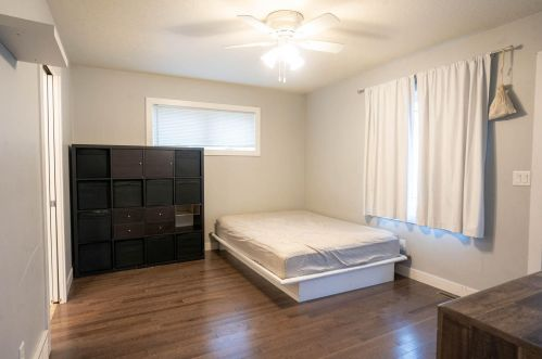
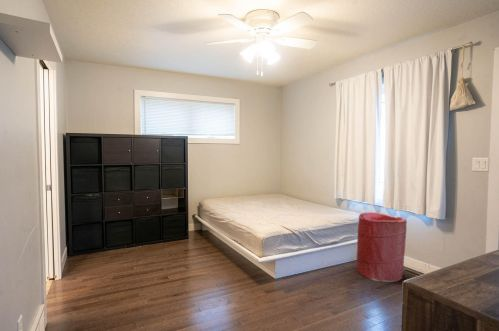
+ laundry hamper (380, 243)
